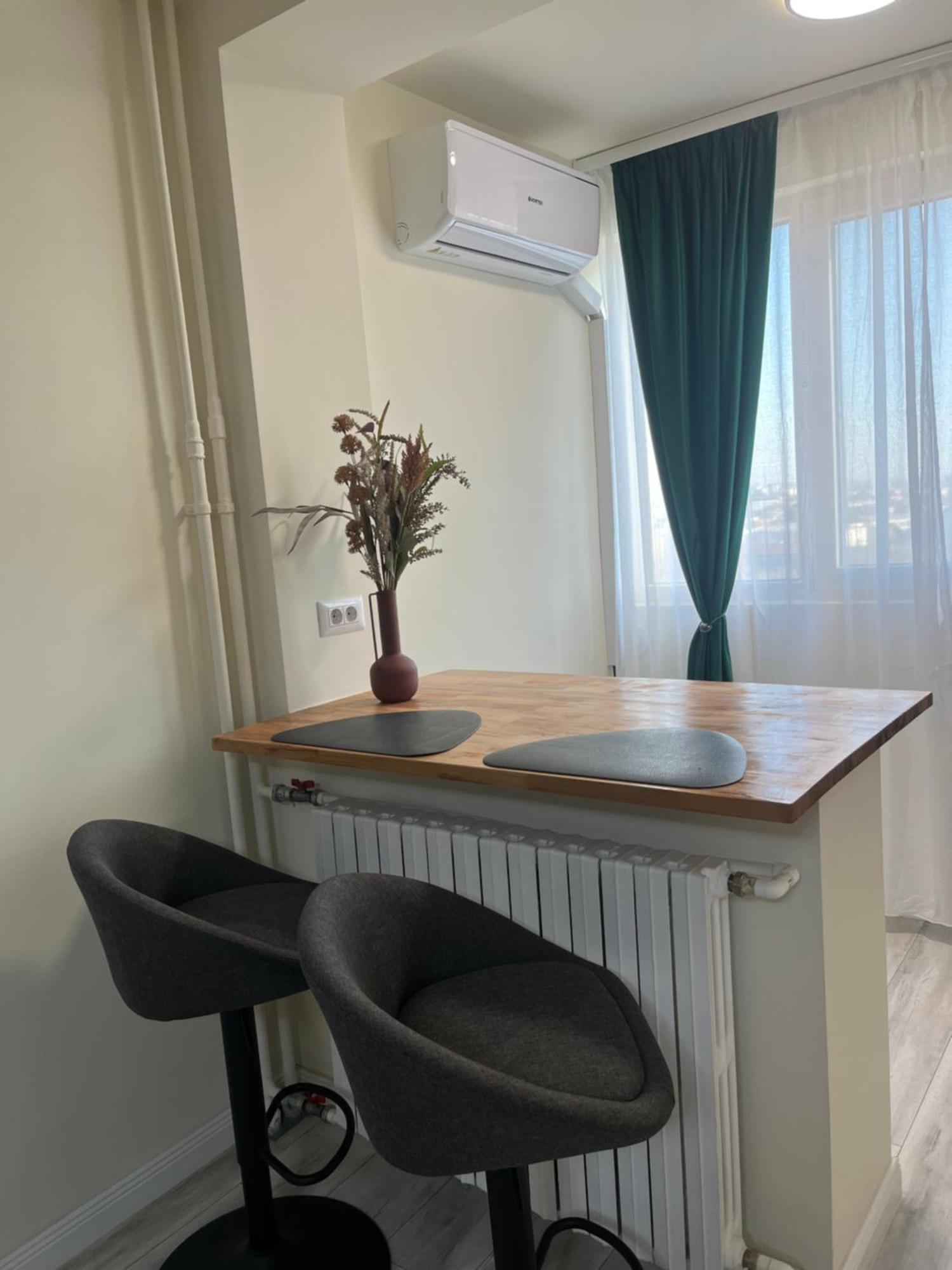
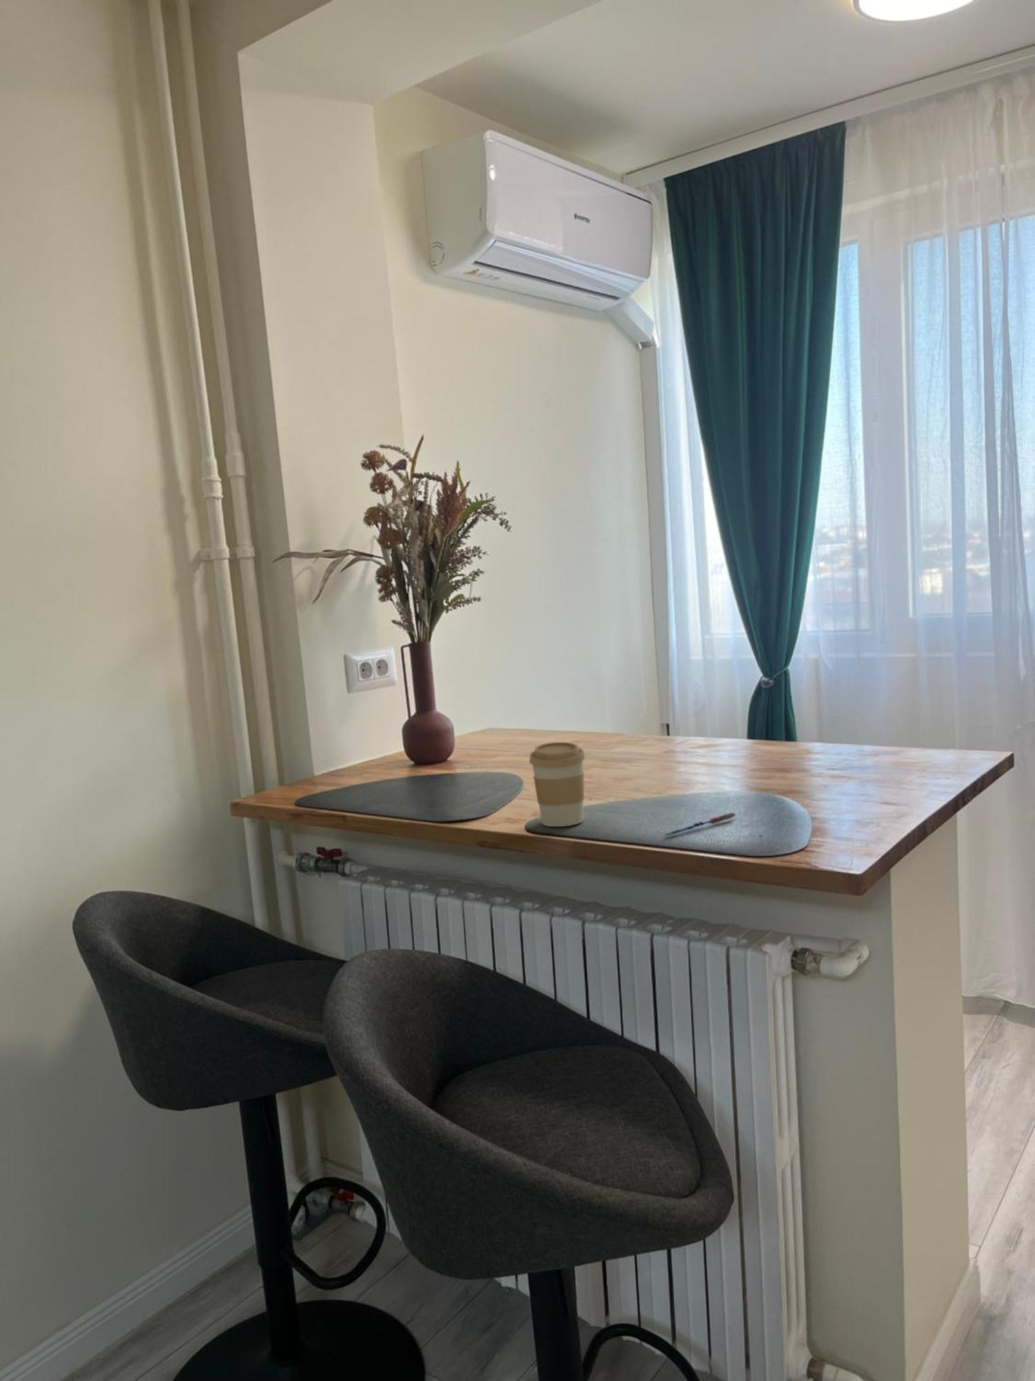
+ coffee cup (559, 783)
+ pen (700, 823)
